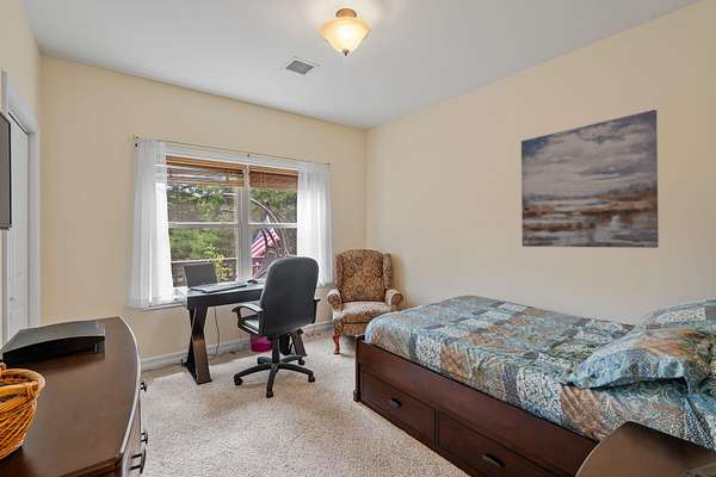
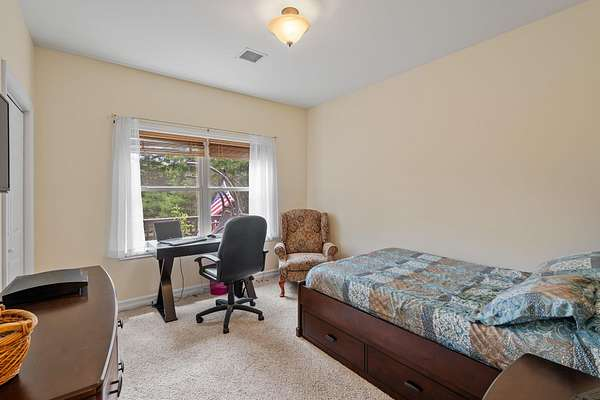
- wall art (580, 187)
